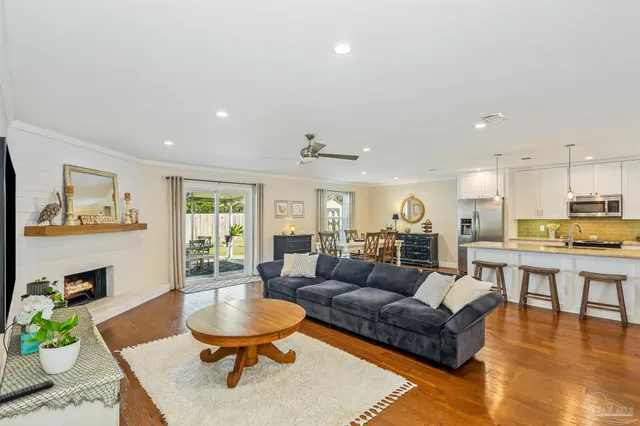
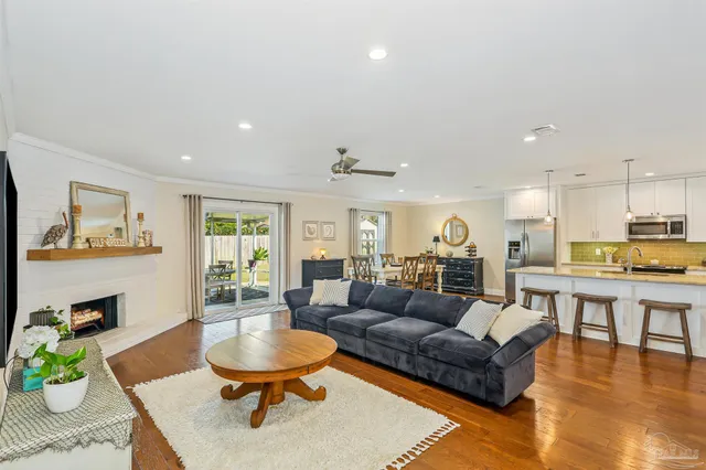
- remote control (24, 391)
